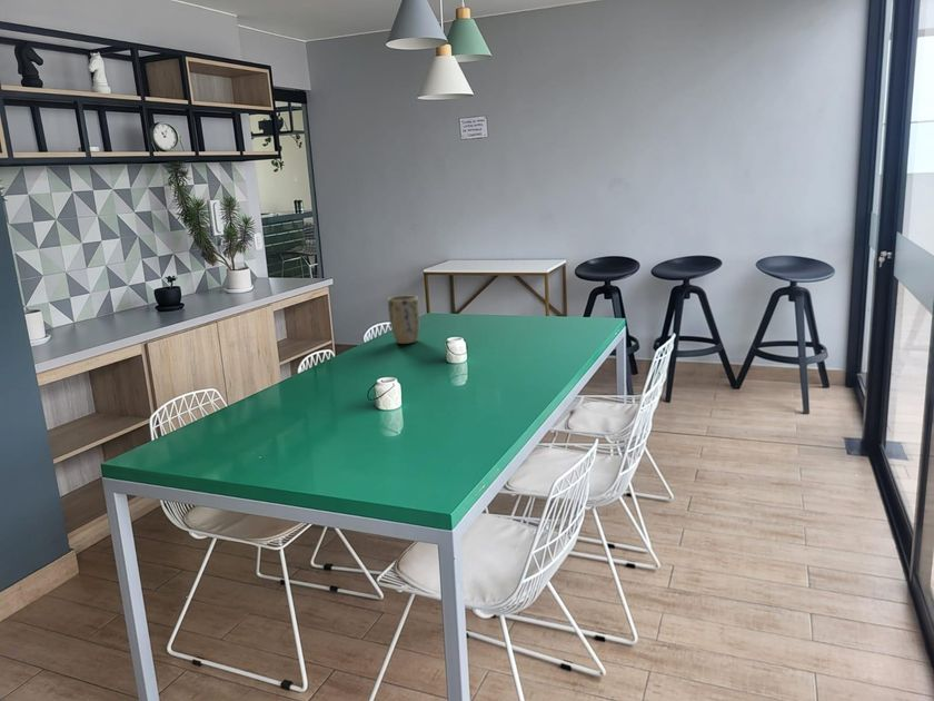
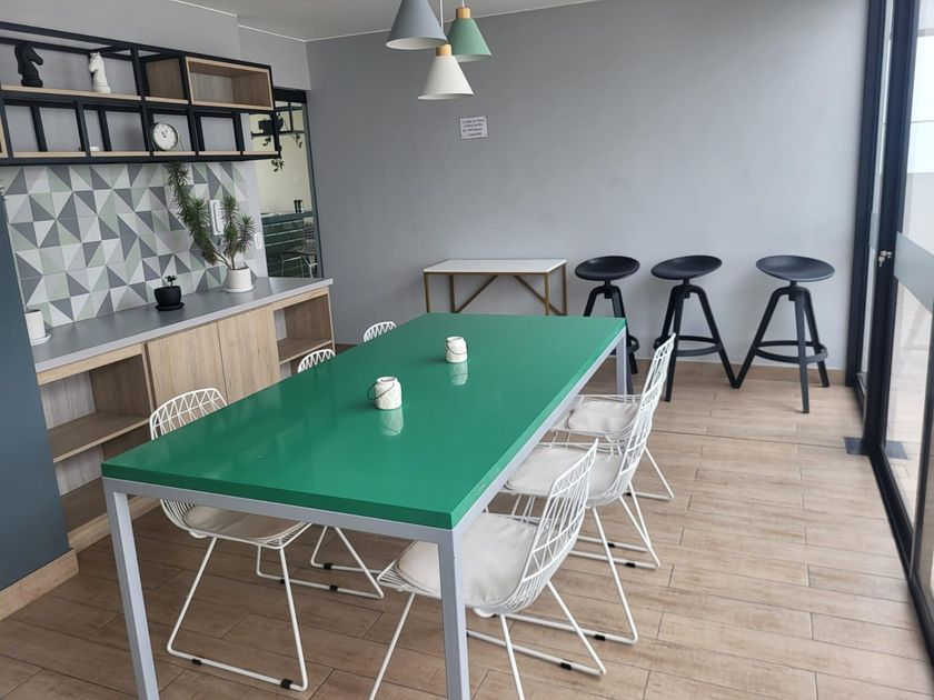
- plant pot (404, 319)
